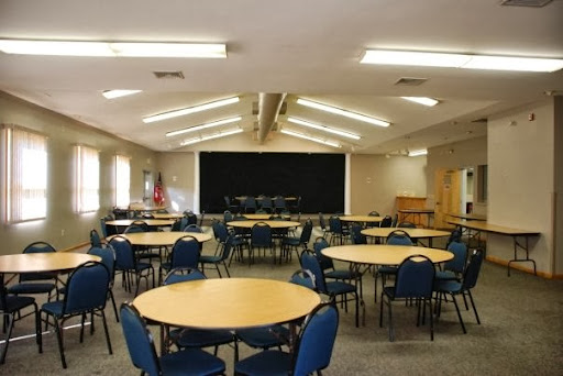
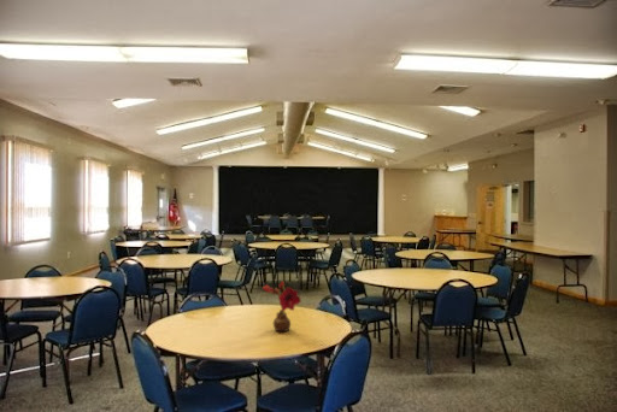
+ flower (282, 306)
